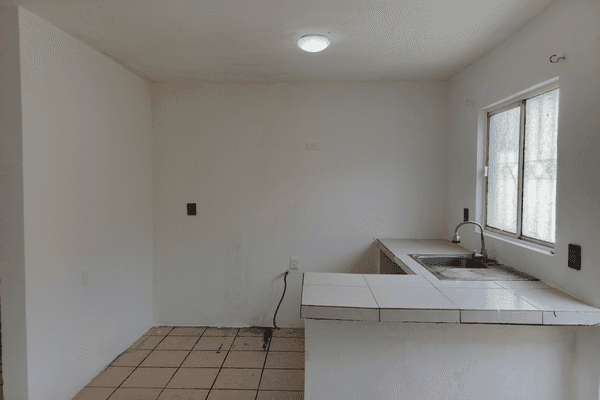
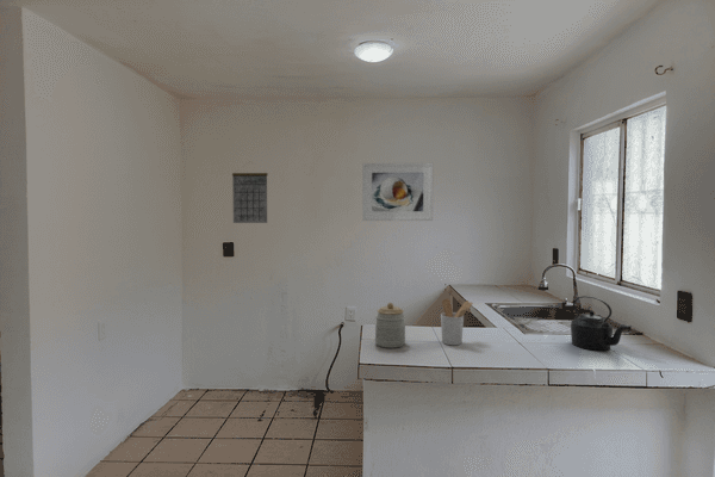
+ calendar (249, 192)
+ kettle (599, 323)
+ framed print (397, 192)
+ jar (390, 323)
+ utensil holder (456, 321)
